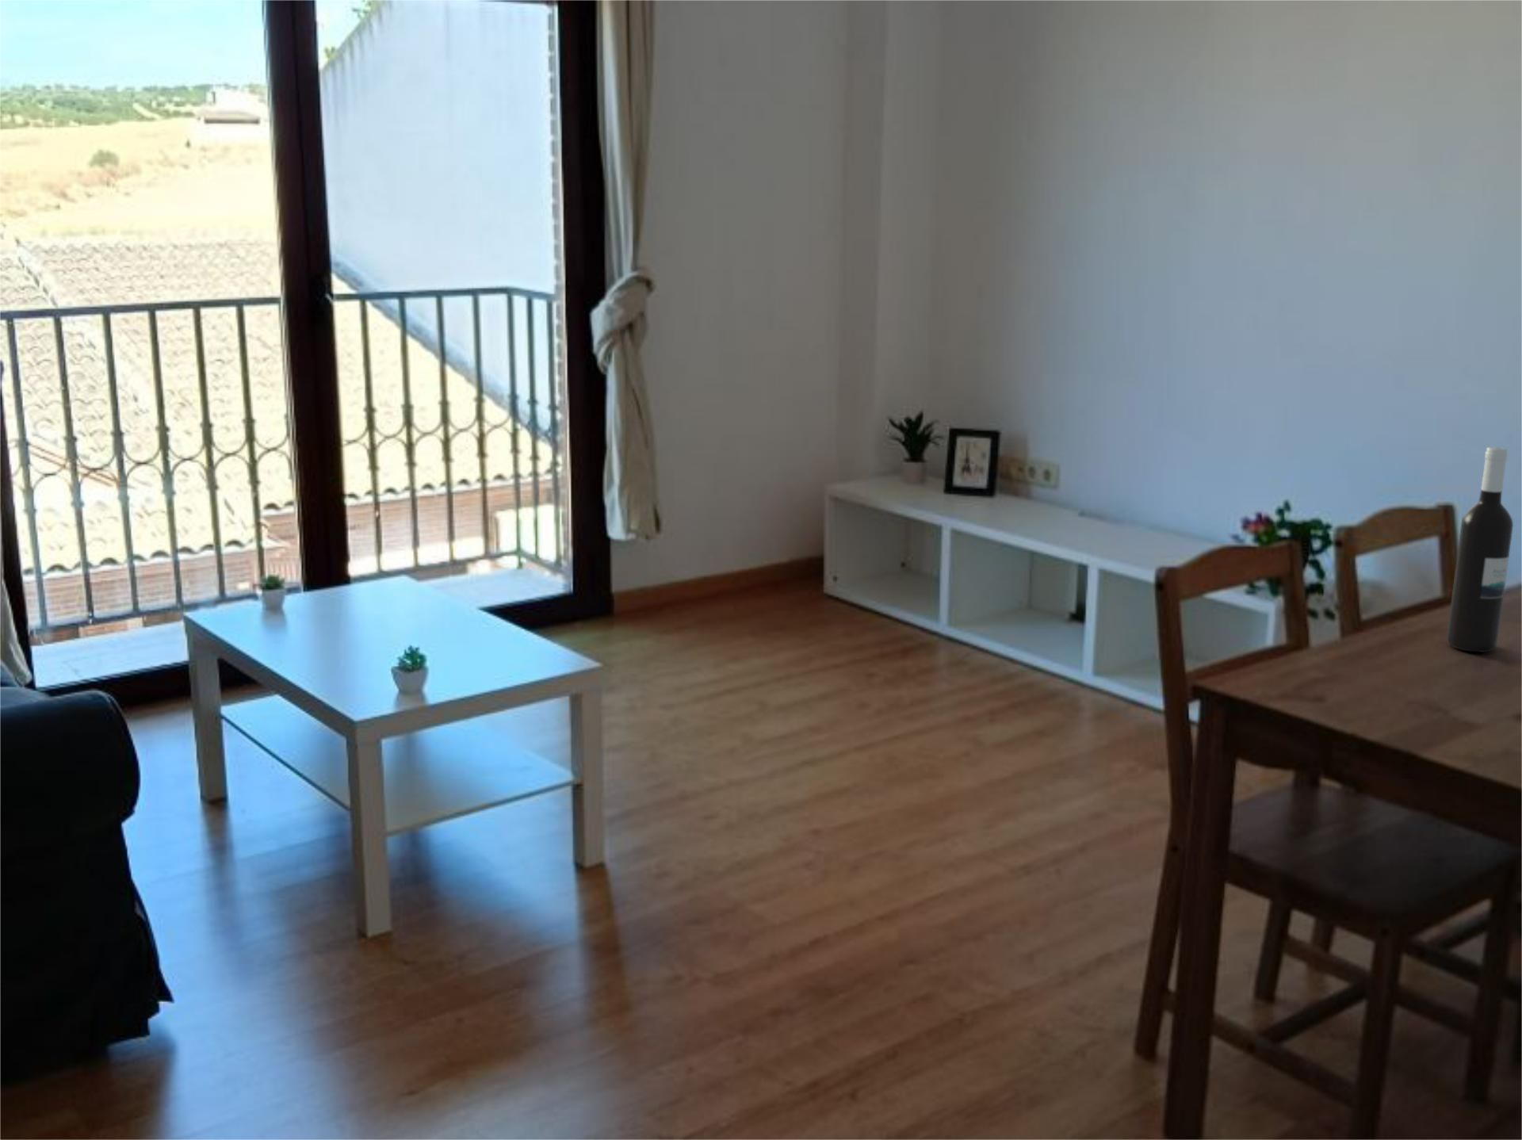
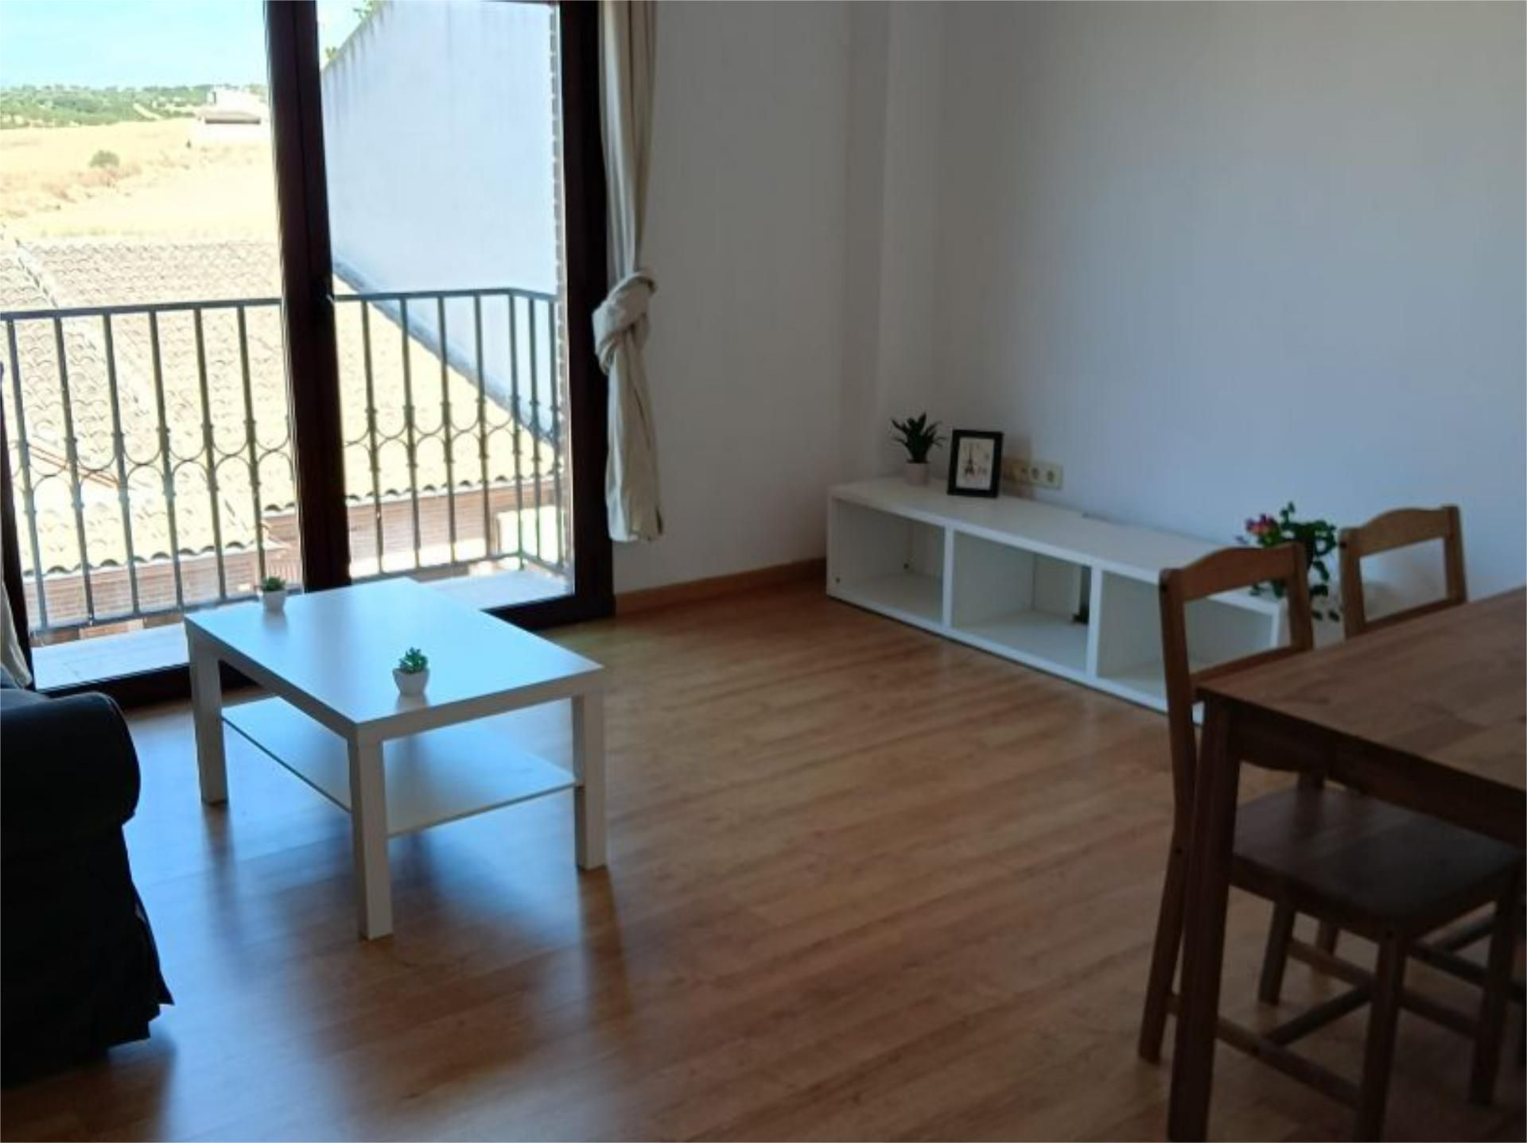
- wine bottle (1484, 548)
